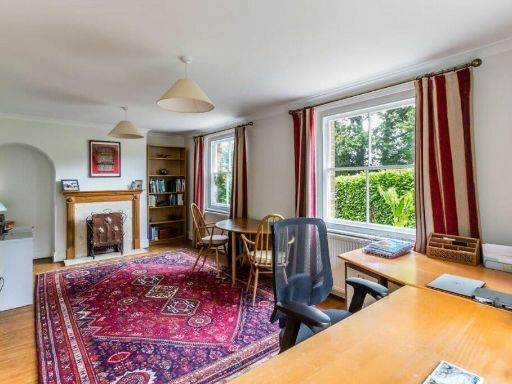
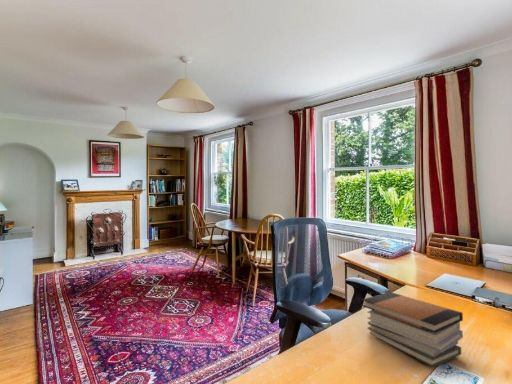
+ book stack (410, 324)
